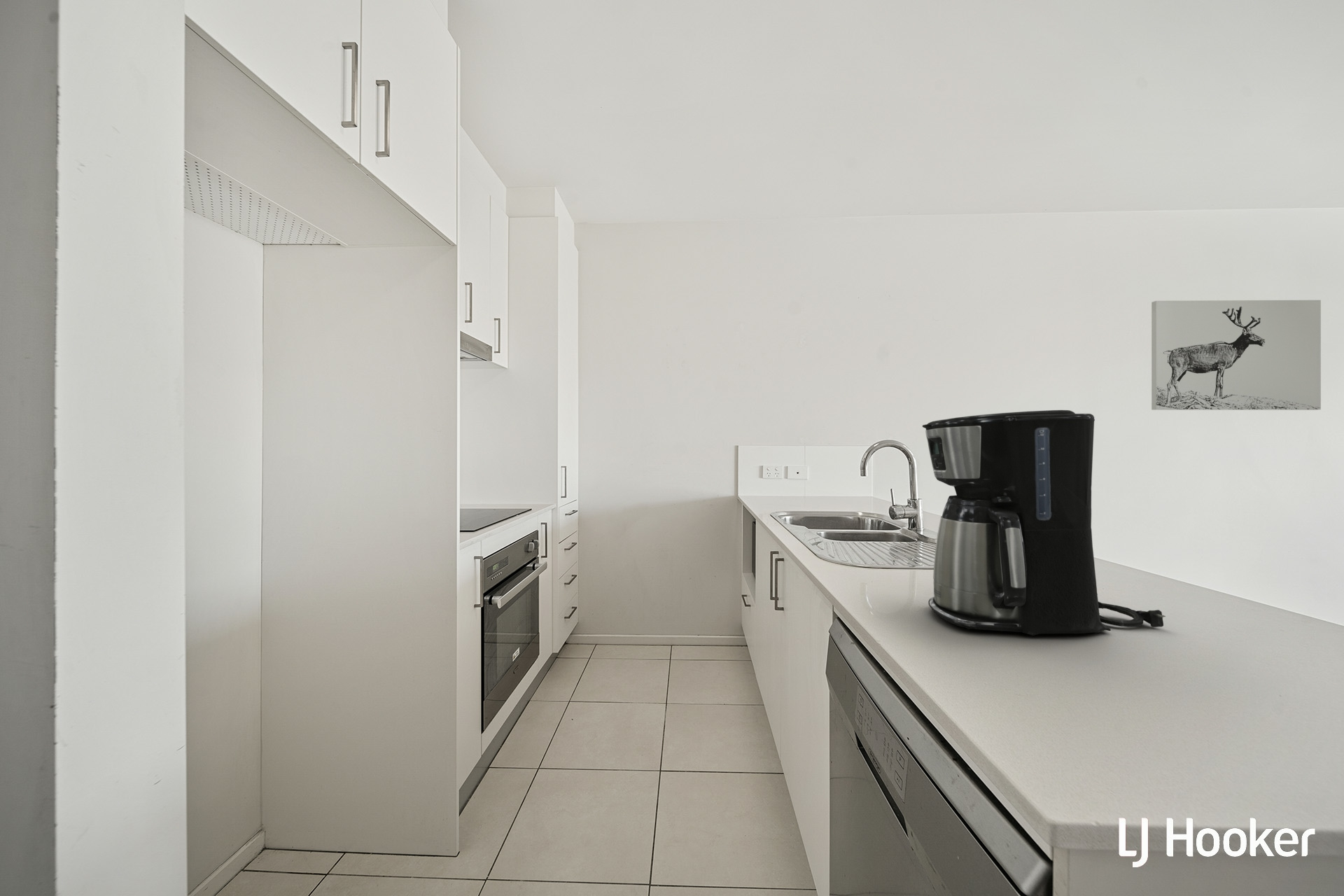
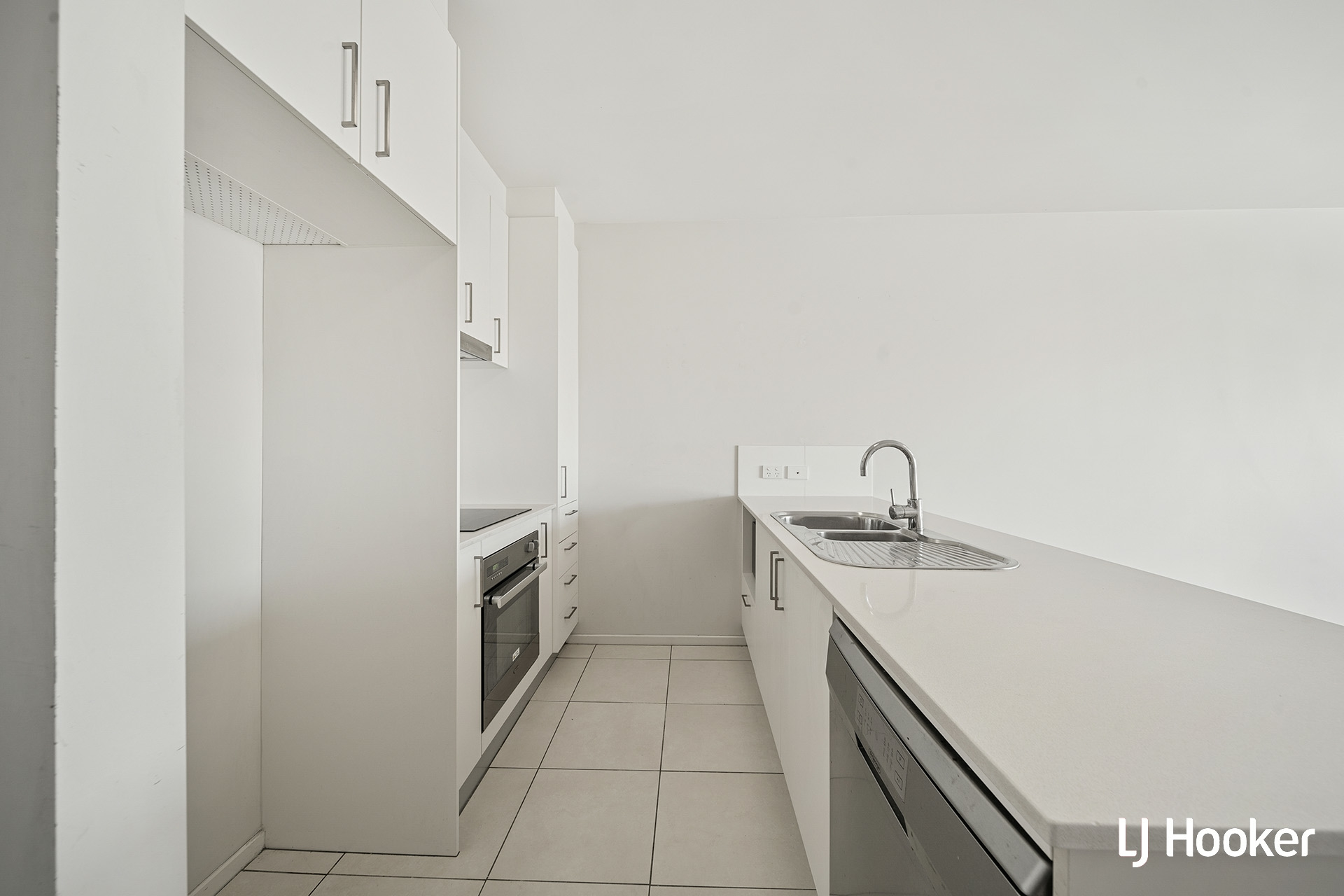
- wall art (1235, 355)
- coffee maker (1037, 518)
